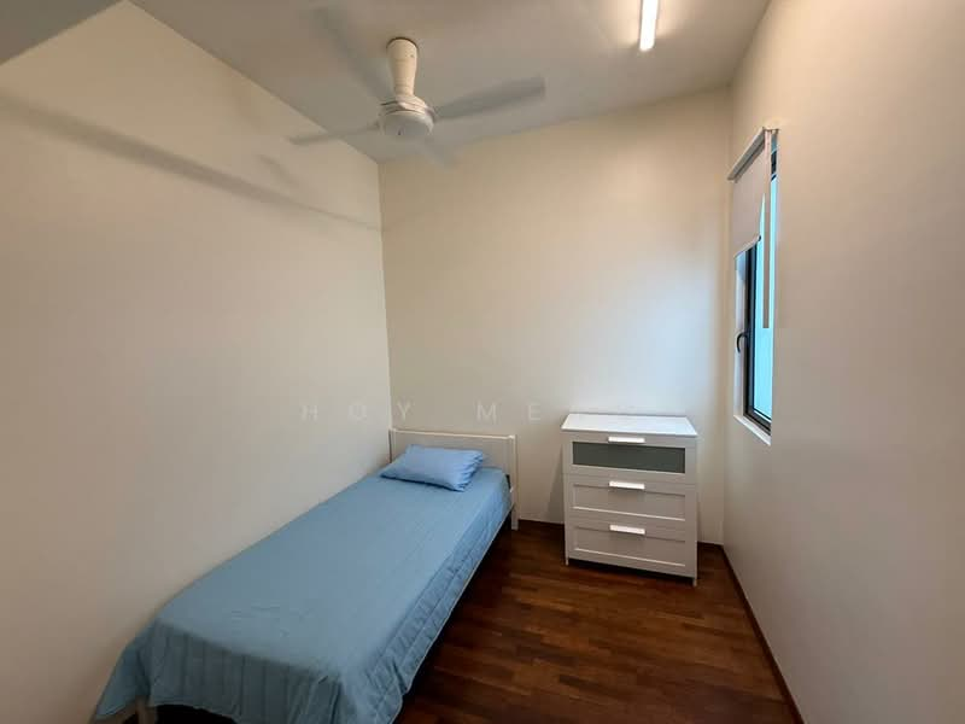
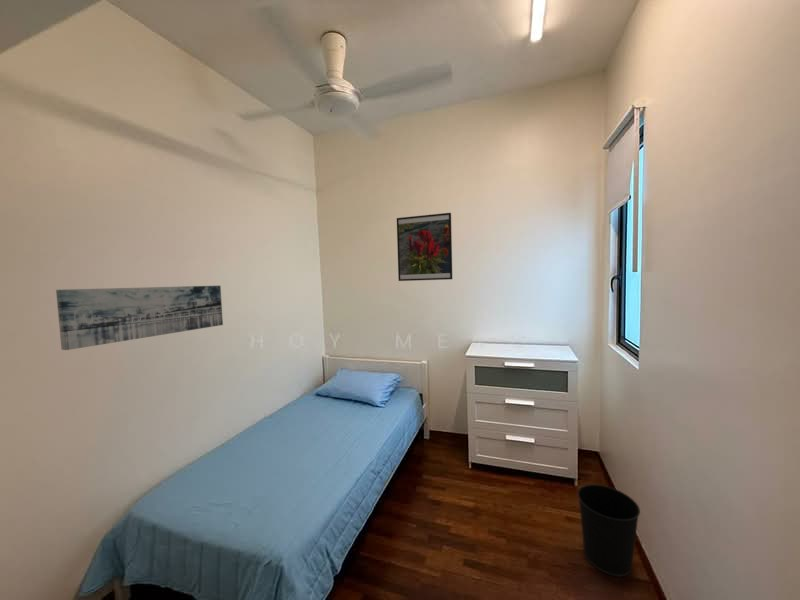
+ wall art (157, 311)
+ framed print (423, 248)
+ wastebasket (607, 529)
